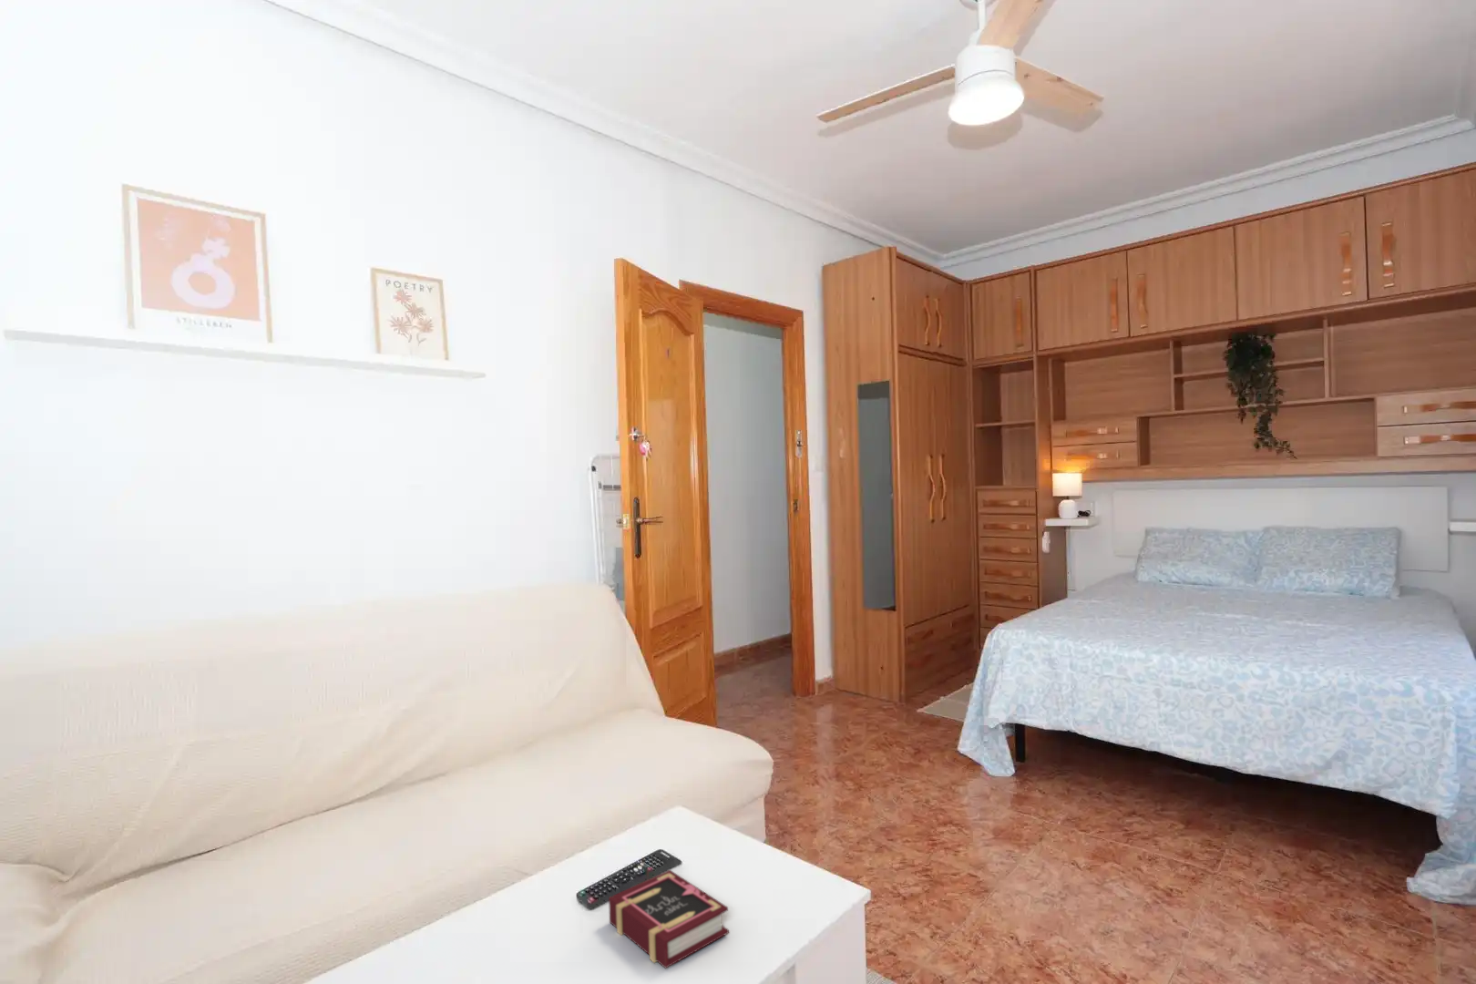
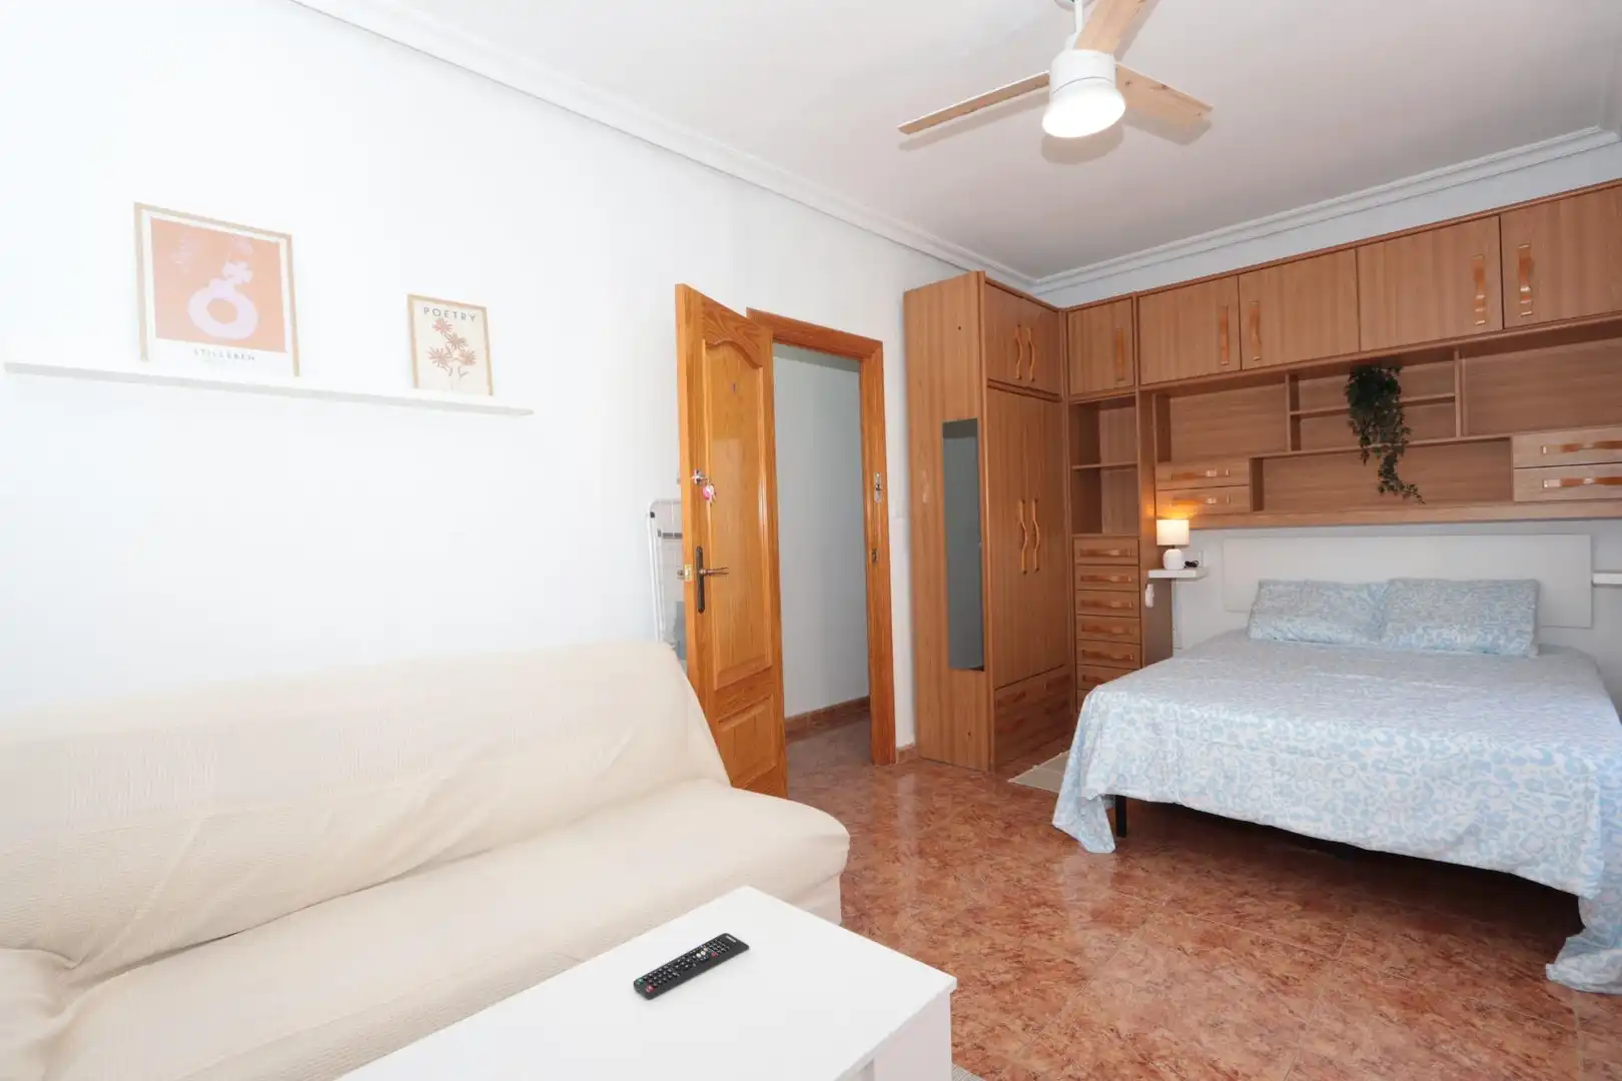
- book (666, 914)
